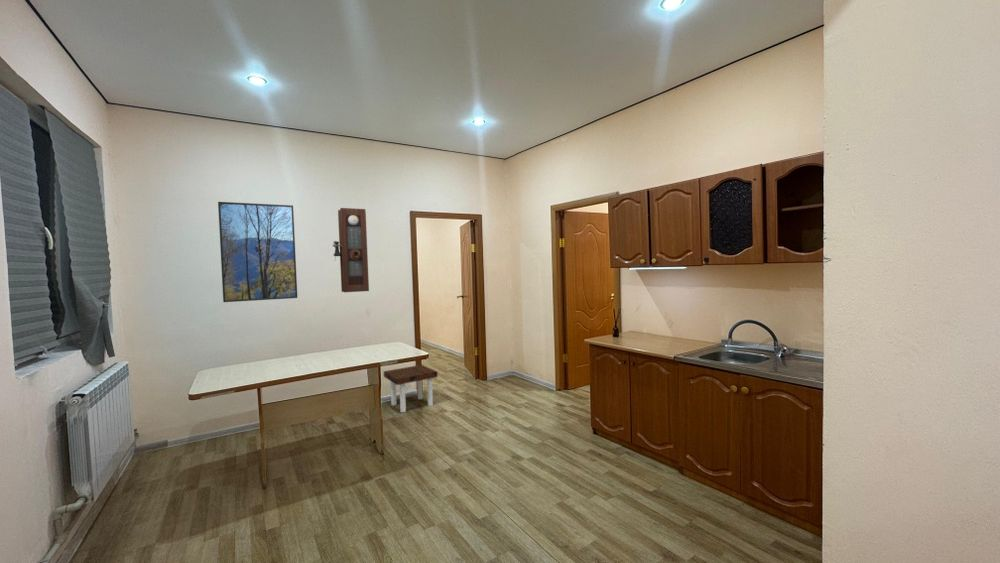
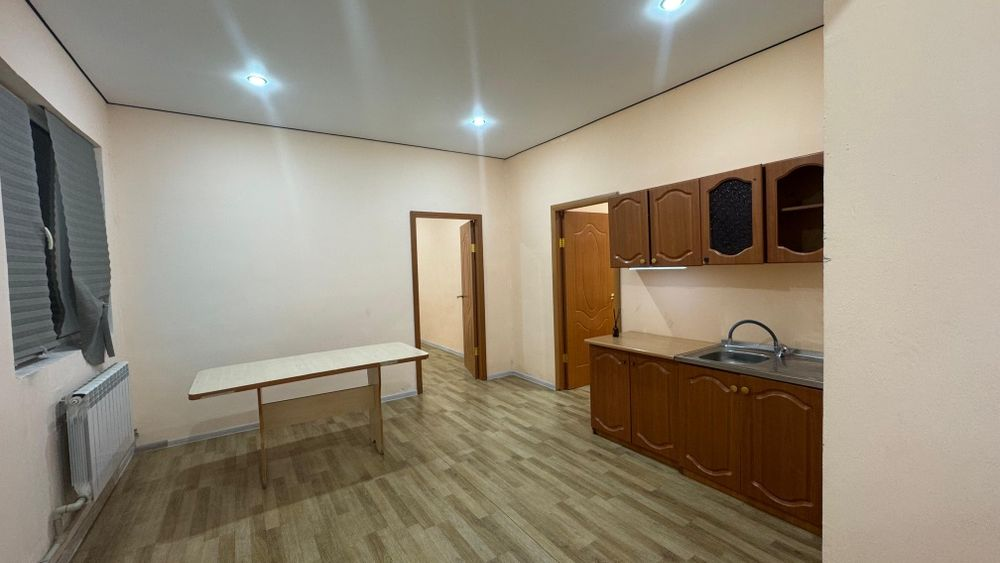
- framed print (259, 252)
- side table (409, 382)
- pendulum clock (349, 250)
